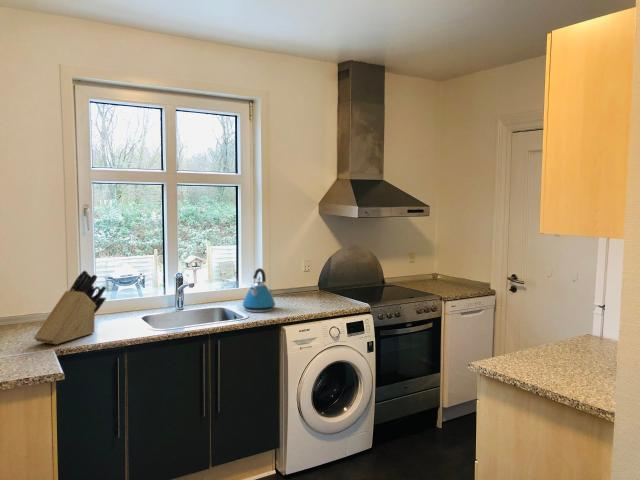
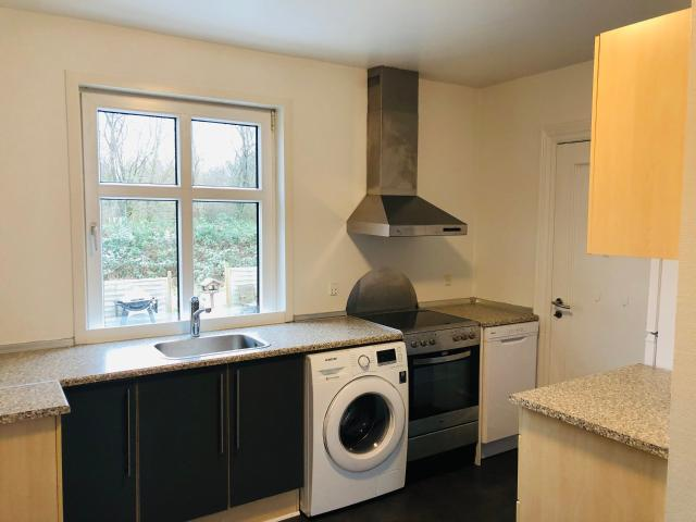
- kettle (259, 288)
- knife block (72, 304)
